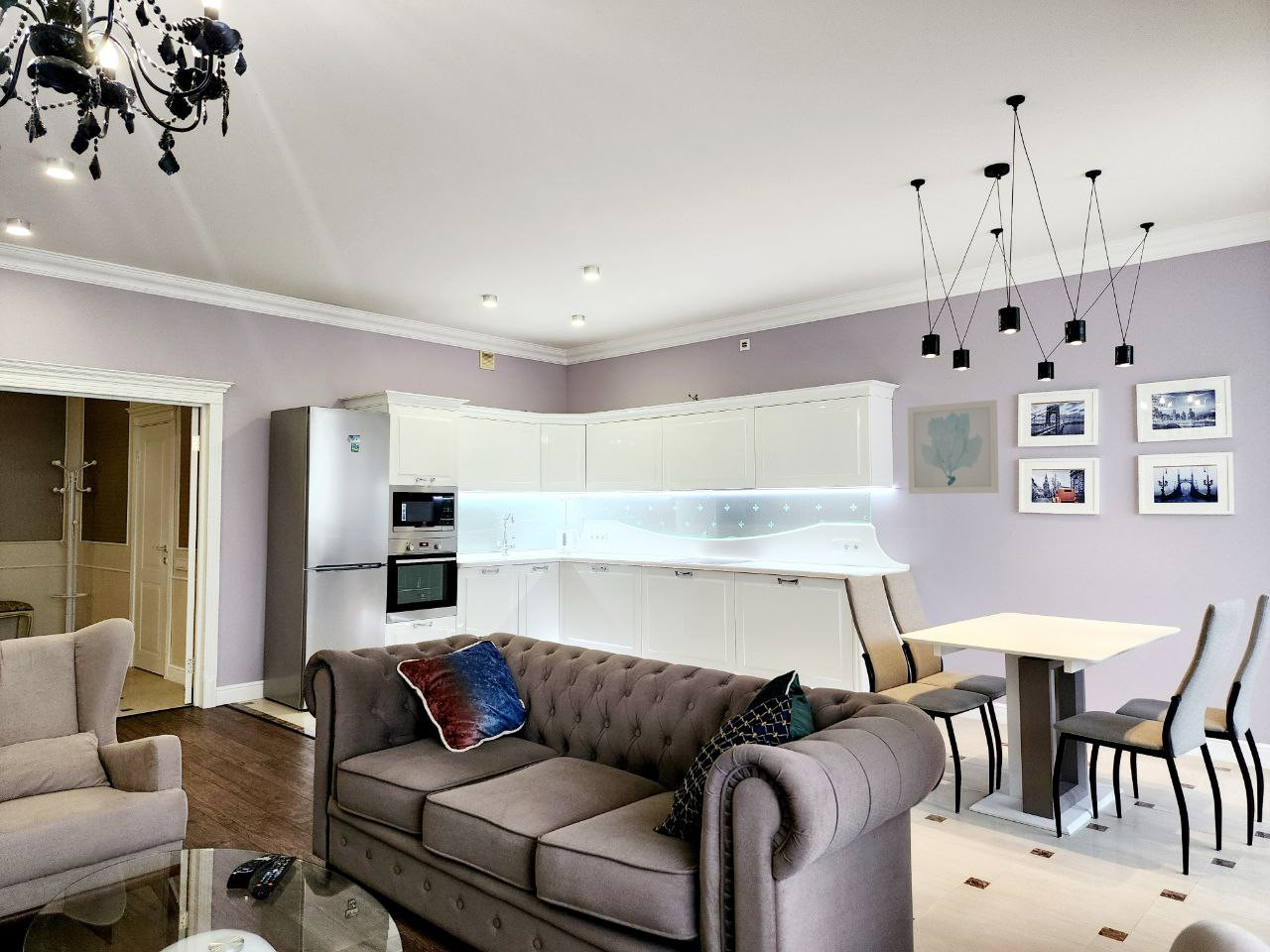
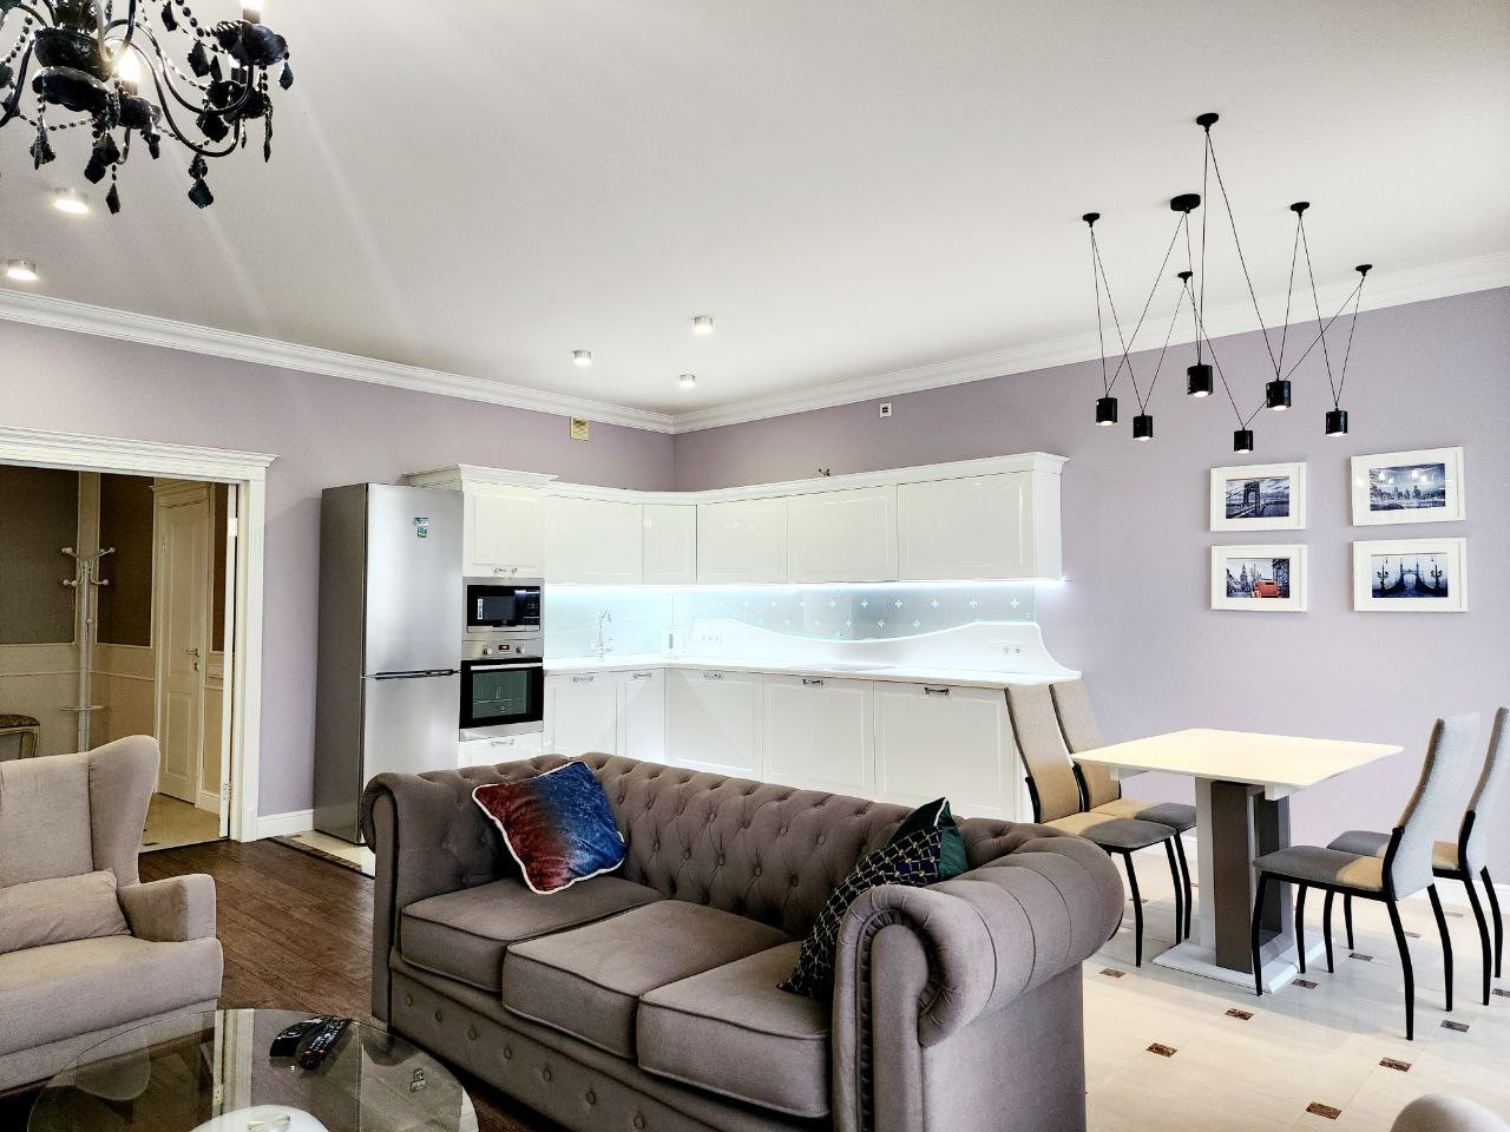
- wall art (951, 448)
